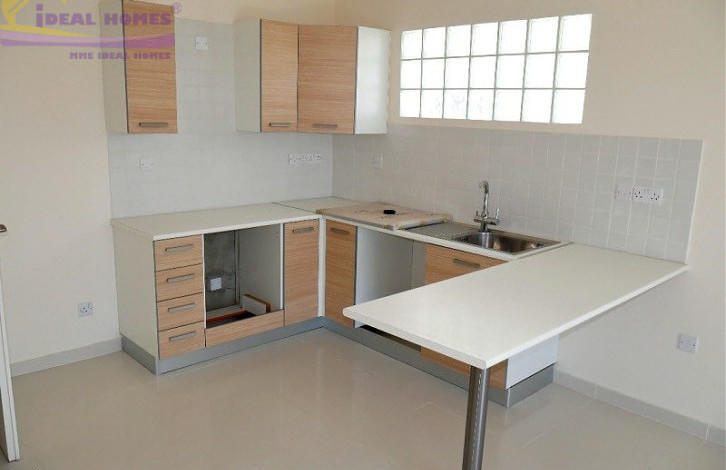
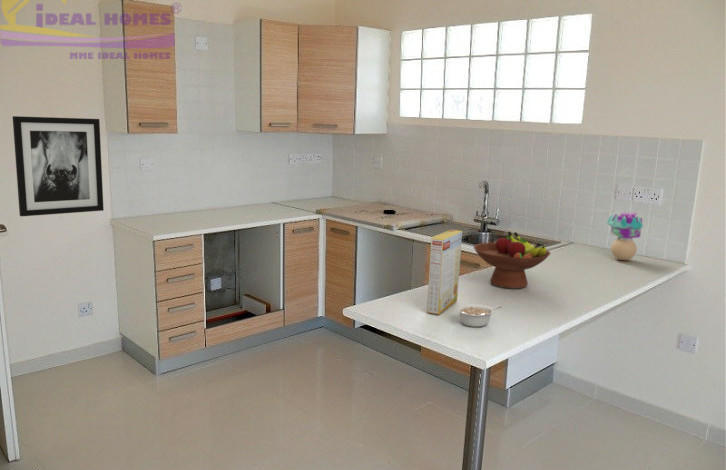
+ fruit bowl (510, 260)
+ cereal box (444, 270)
+ legume (476, 314)
+ wall art (60, 166)
+ flower (623, 236)
